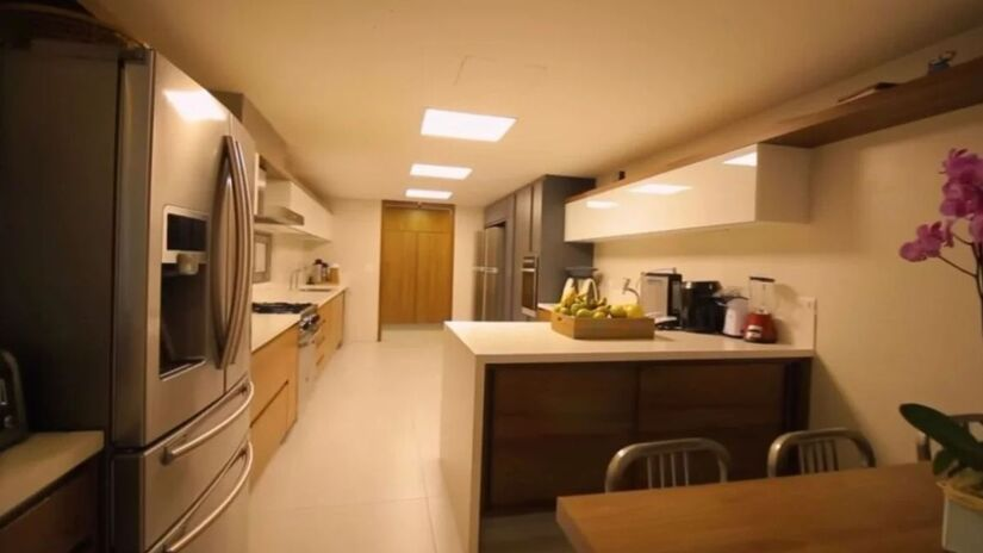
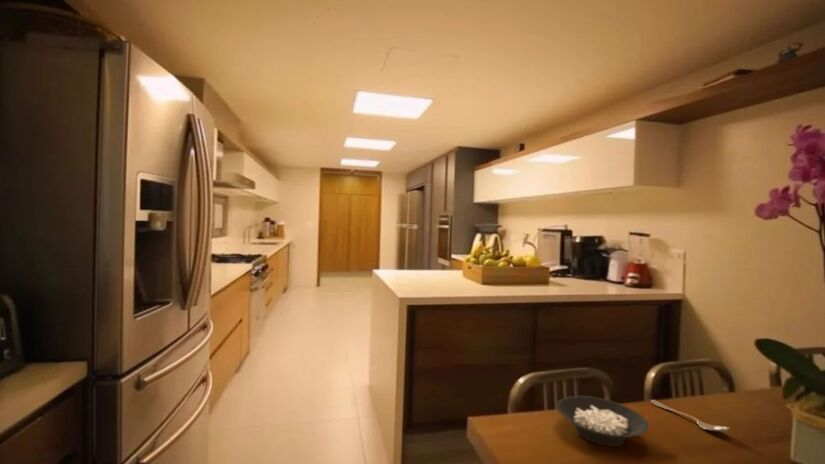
+ spoon (686, 414)
+ cereal bowl (599, 423)
